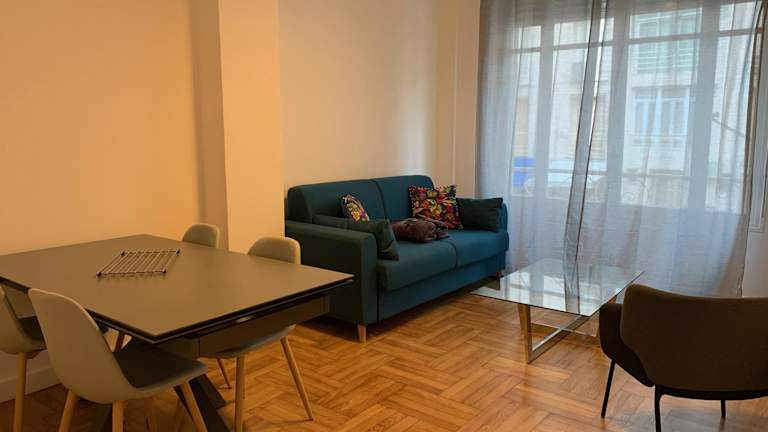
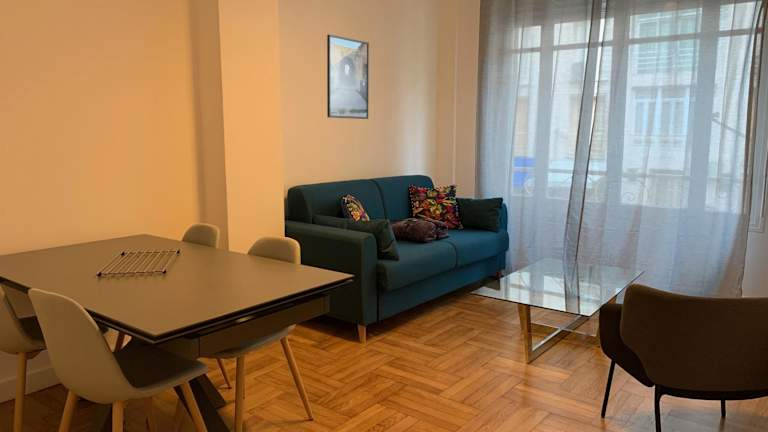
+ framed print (348, 78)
